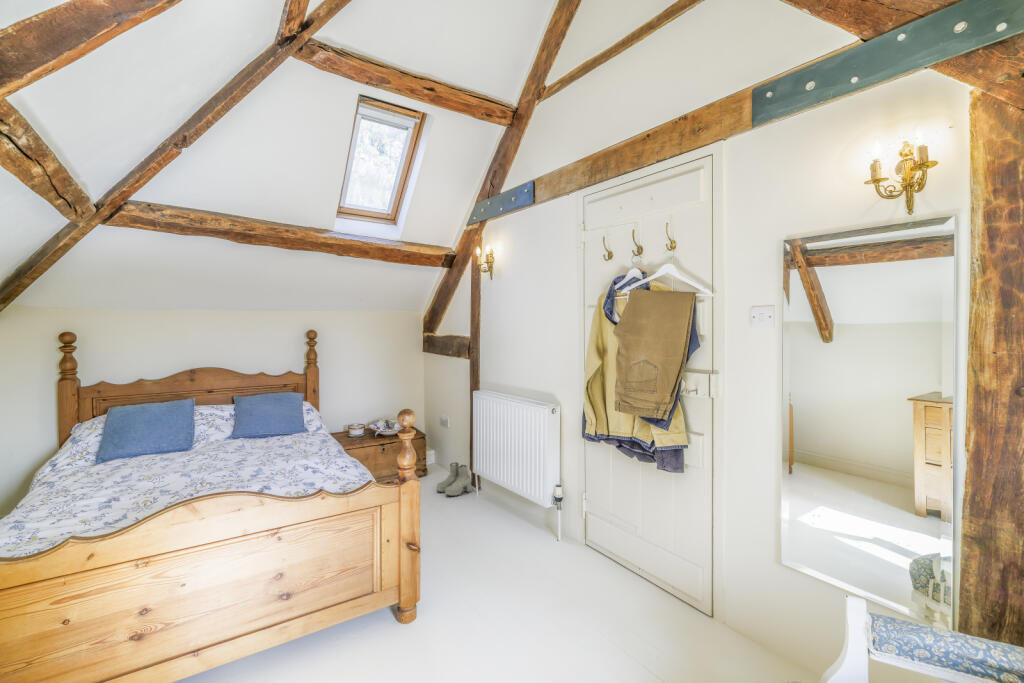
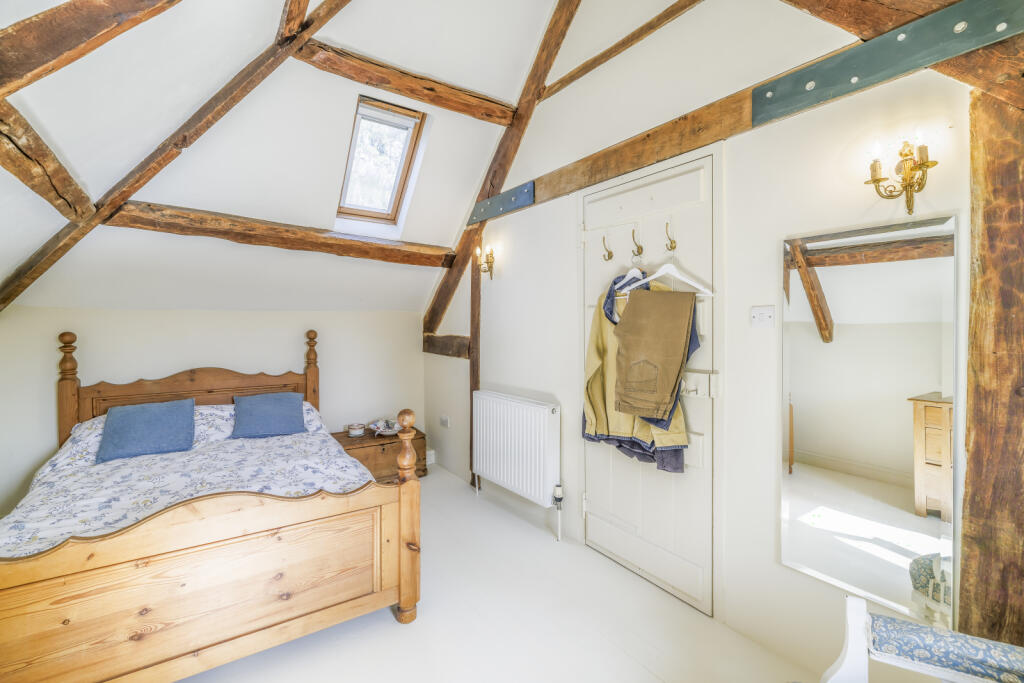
- boots (454, 478)
